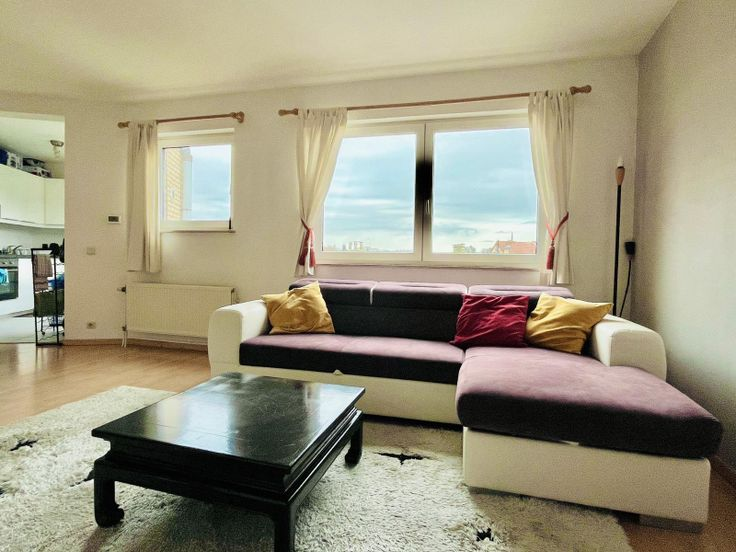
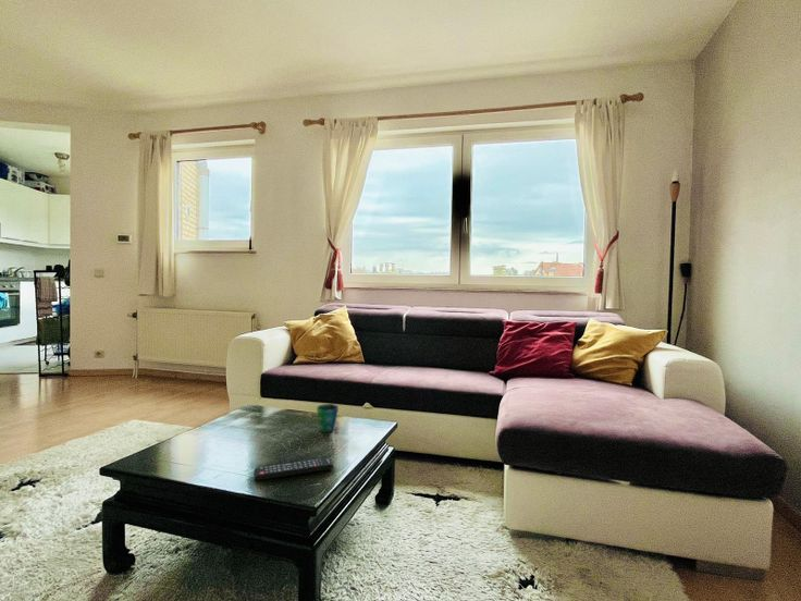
+ remote control (294, 468)
+ cup (329, 417)
